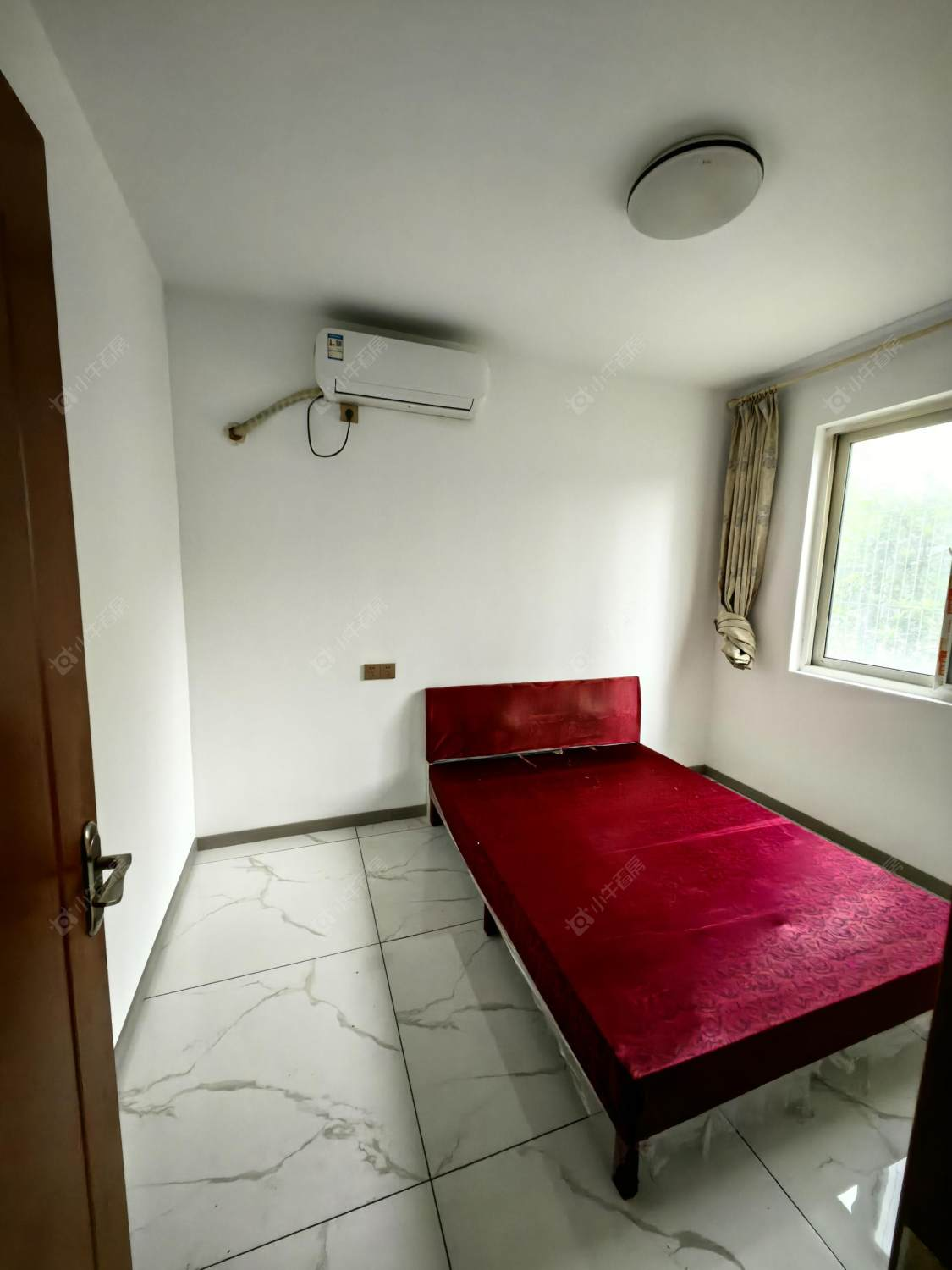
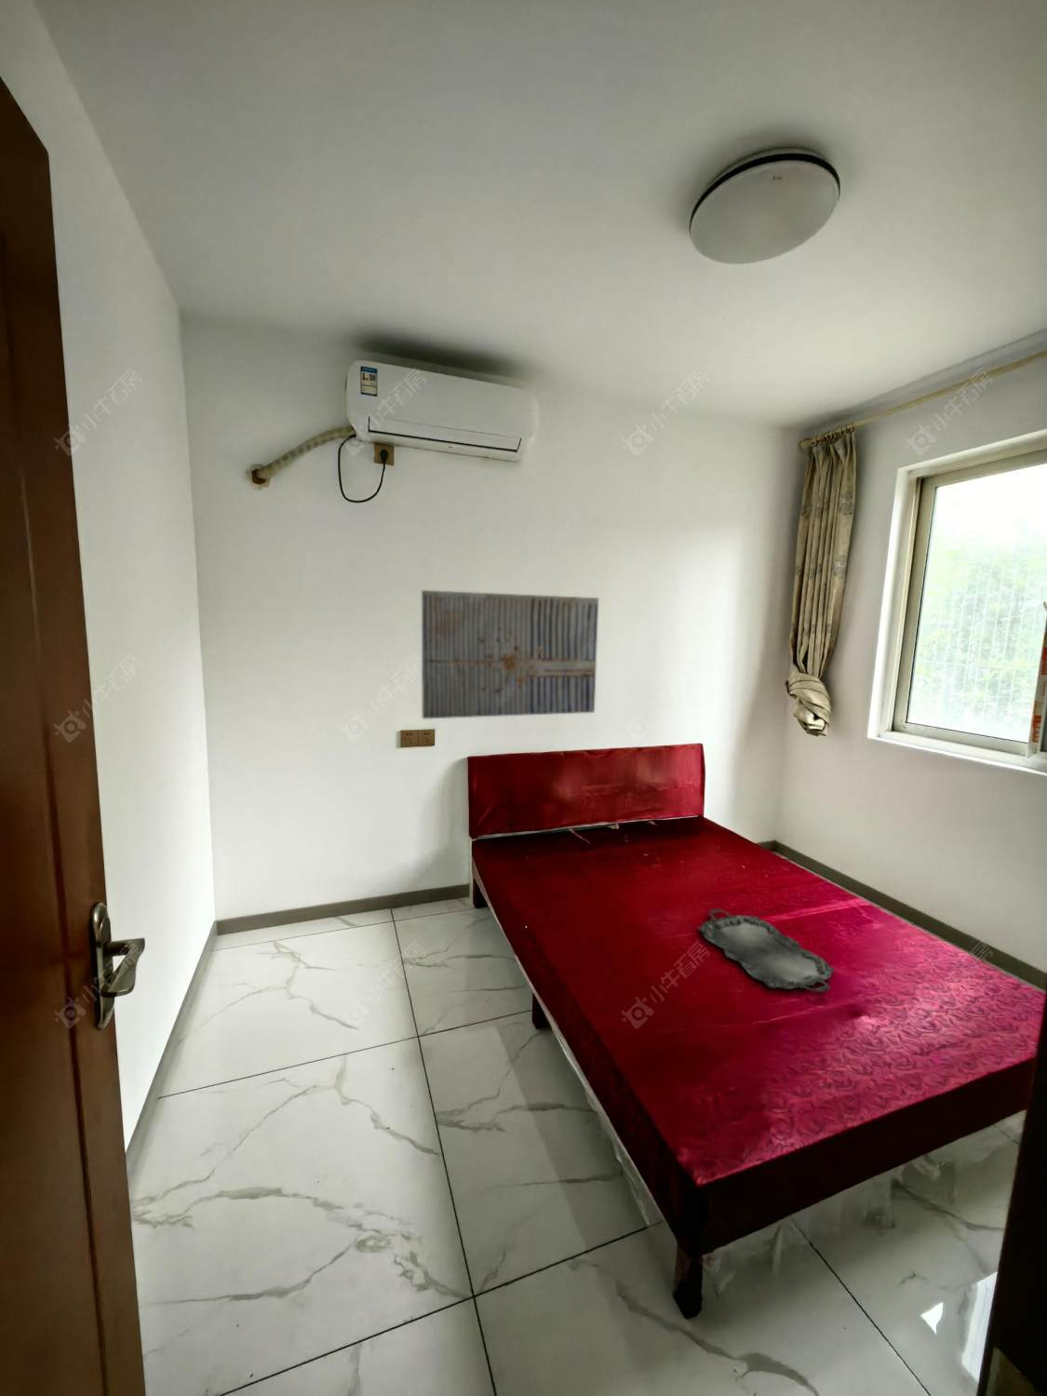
+ wall art (514, 655)
+ serving tray (761, 948)
